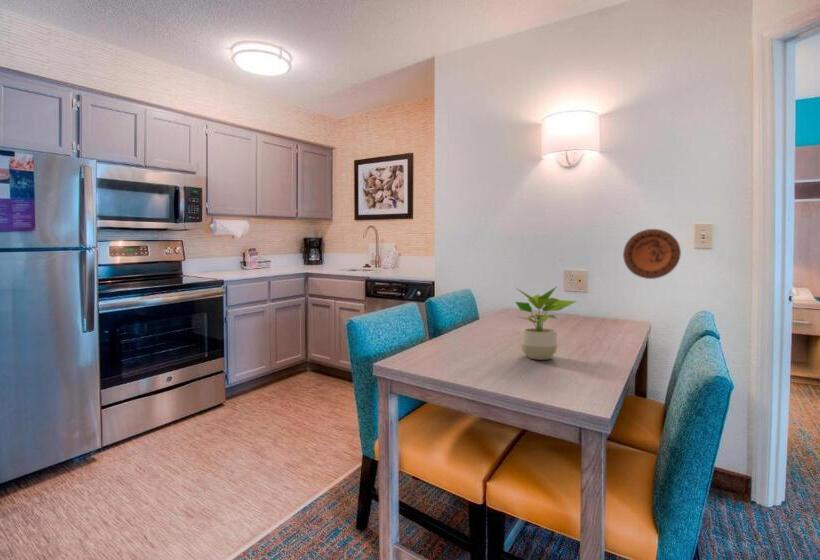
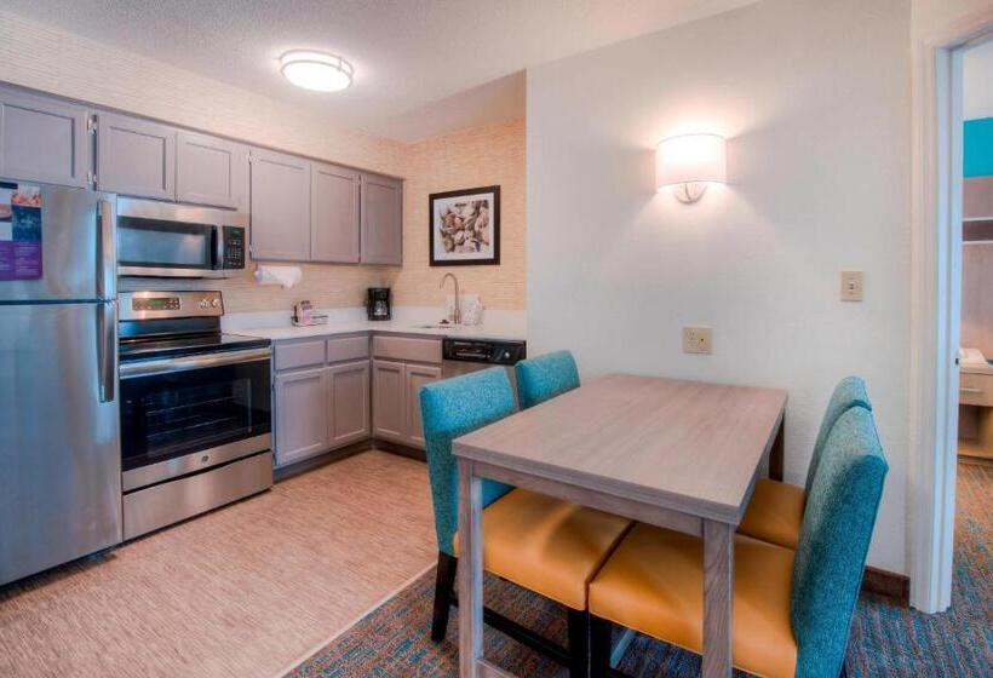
- potted plant (545, 321)
- decorative plate (650, 253)
